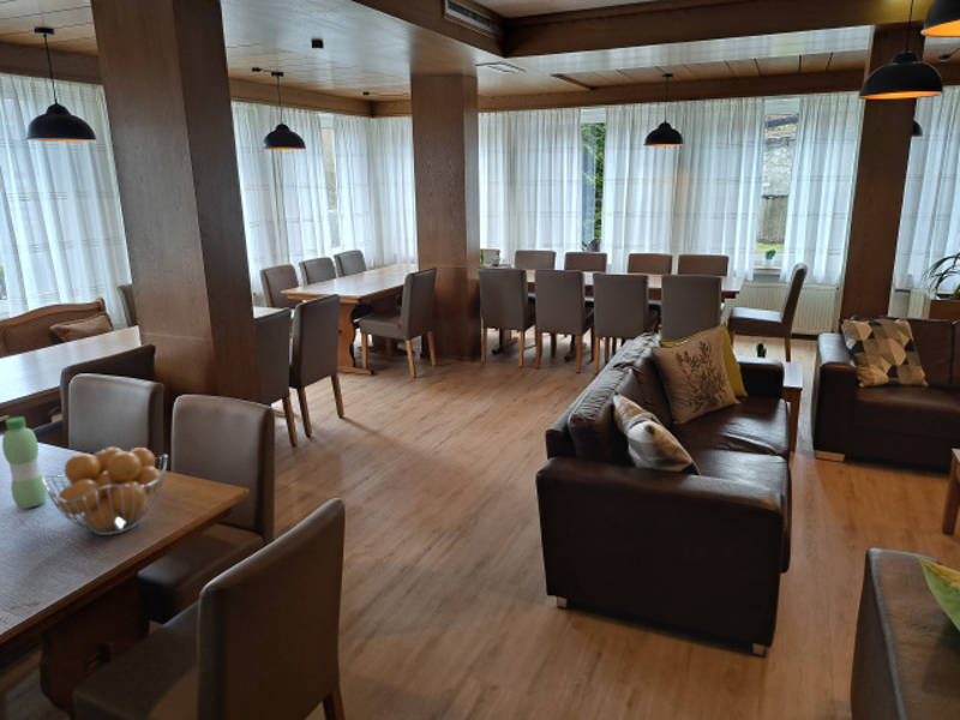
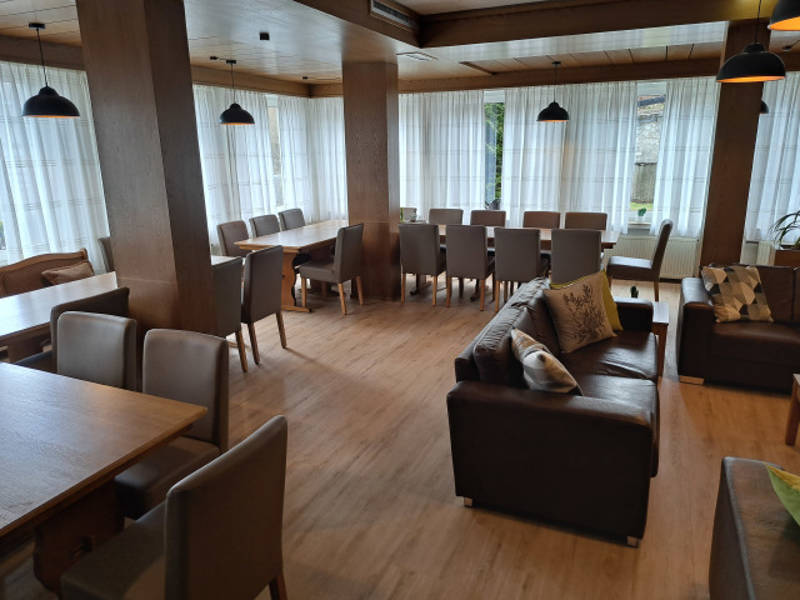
- water bottle (23, 462)
- fruit basket (110, 488)
